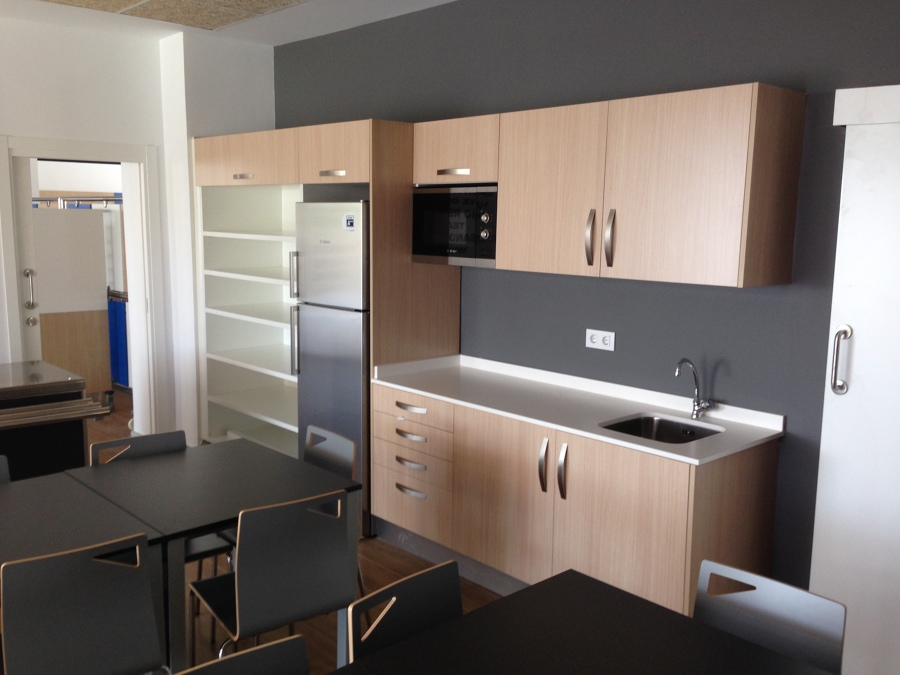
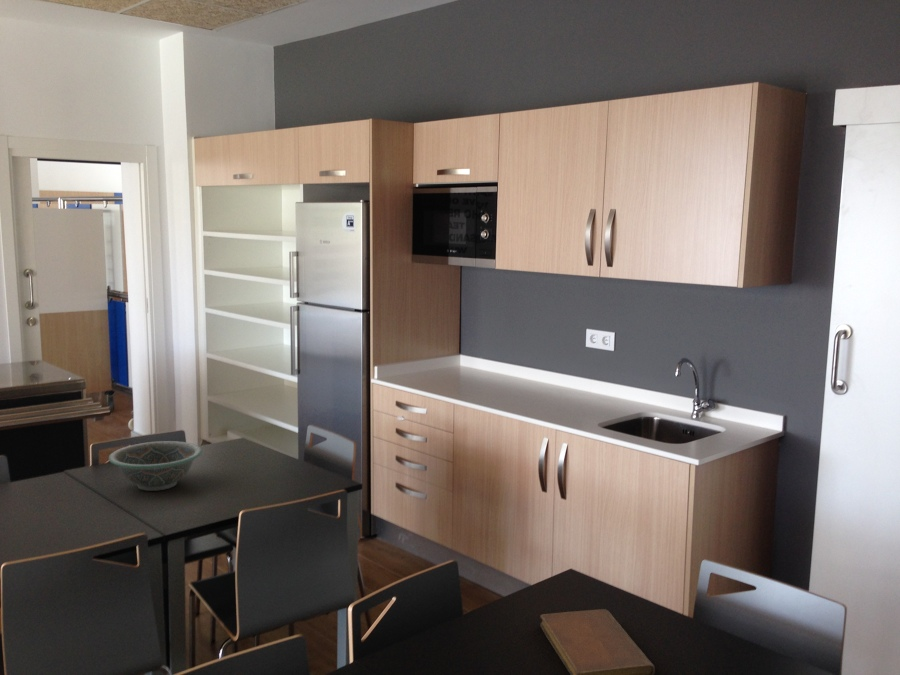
+ decorative bowl (156, 468)
+ notebook (593, 643)
